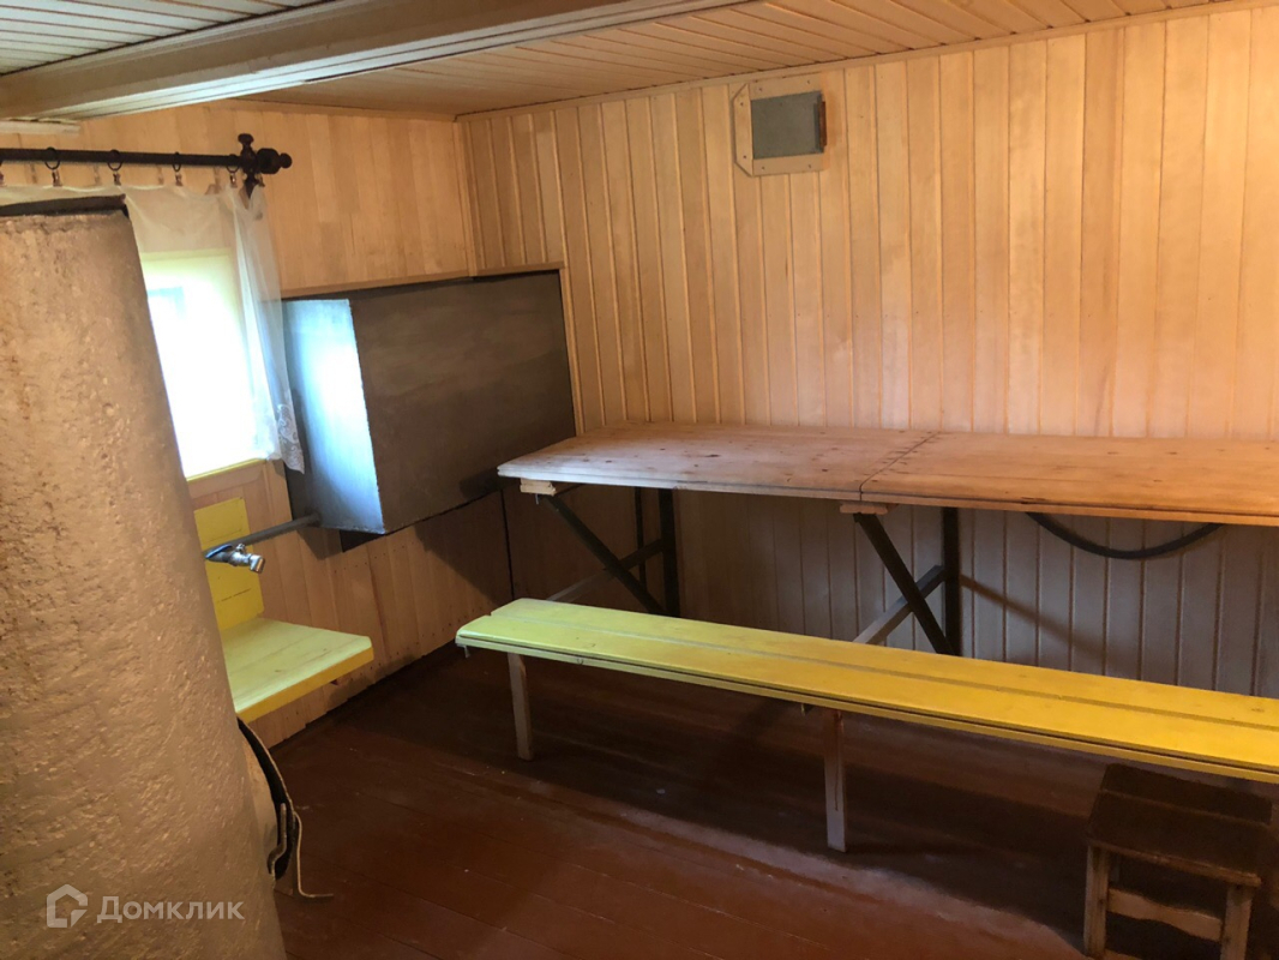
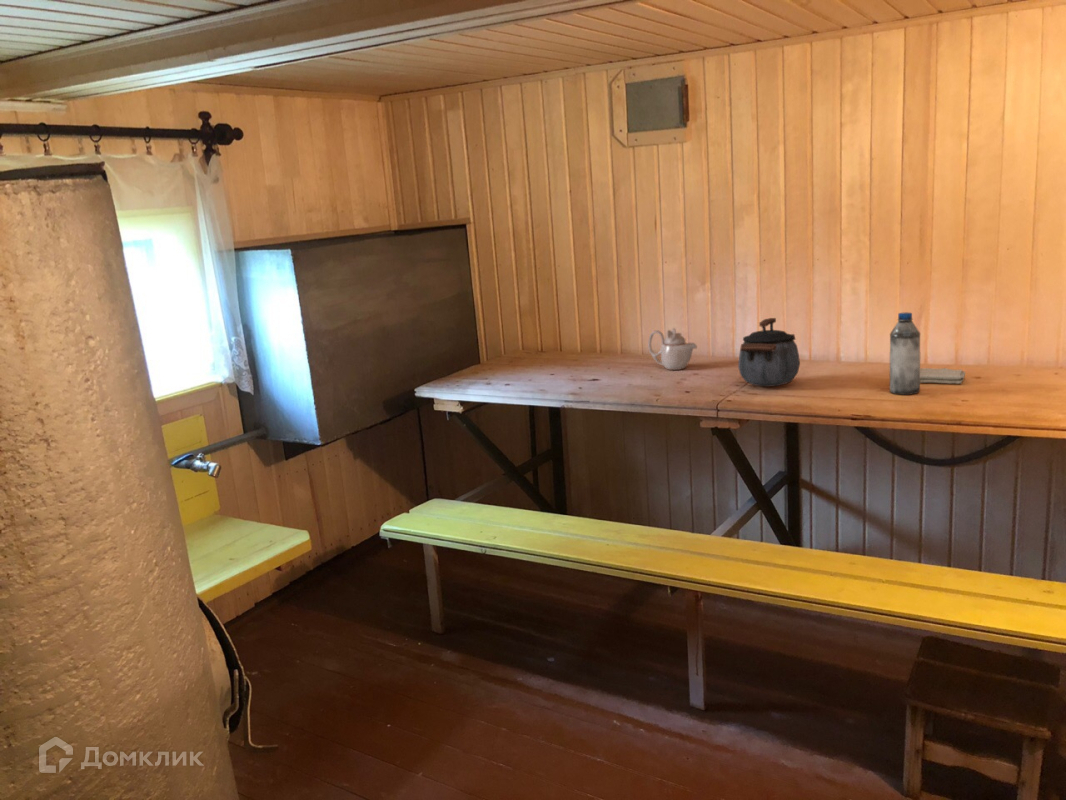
+ teapot (672, 348)
+ kettle (768, 352)
+ washcloth (934, 375)
+ water bottle (904, 352)
